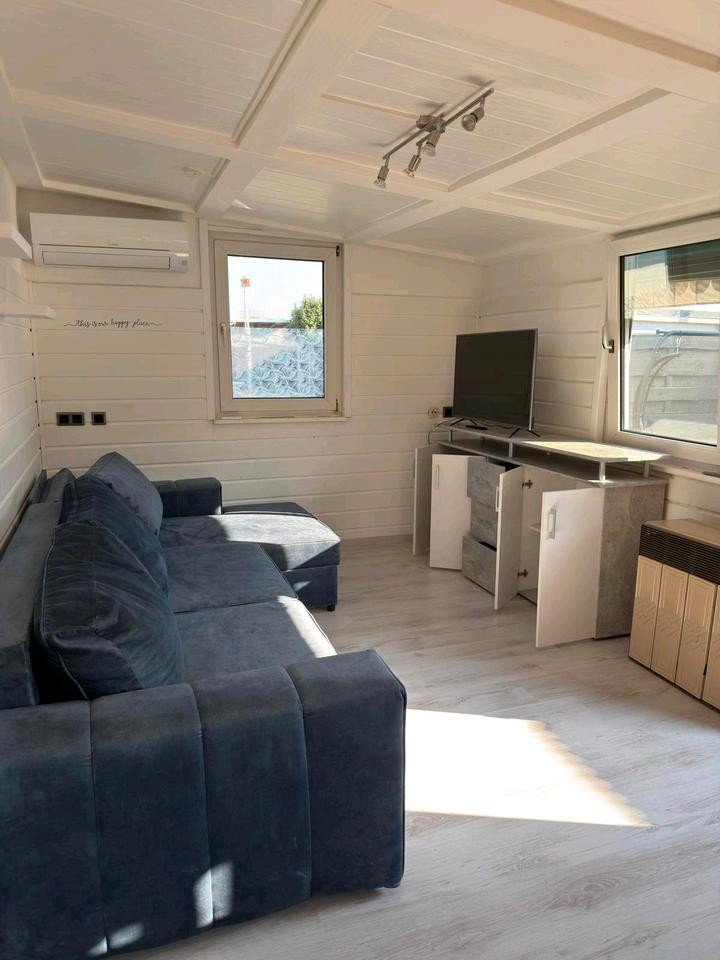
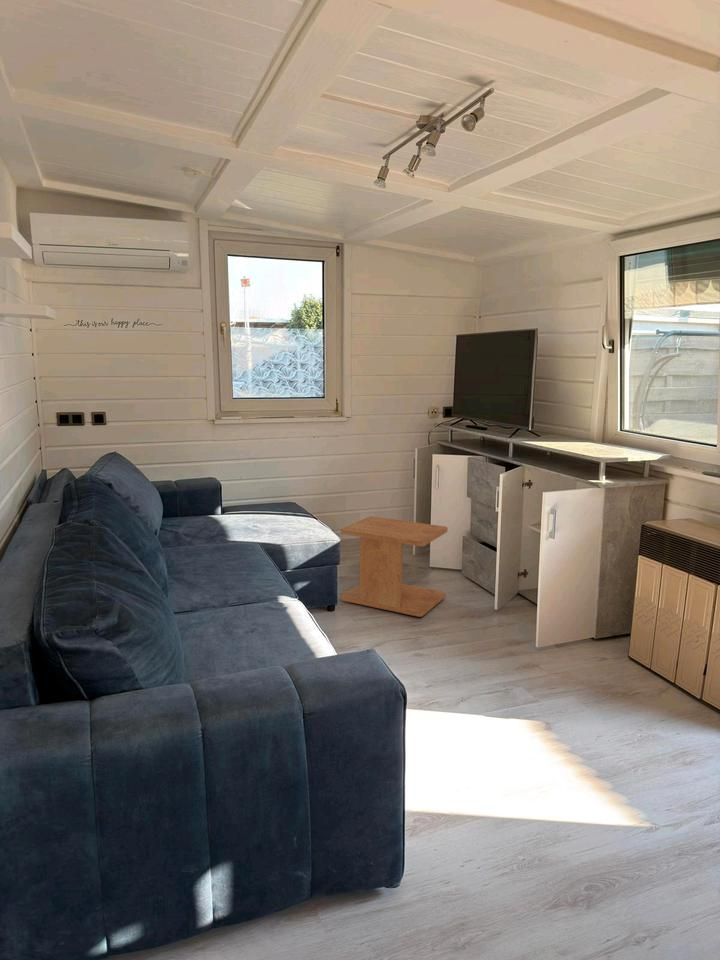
+ side table (394, 564)
